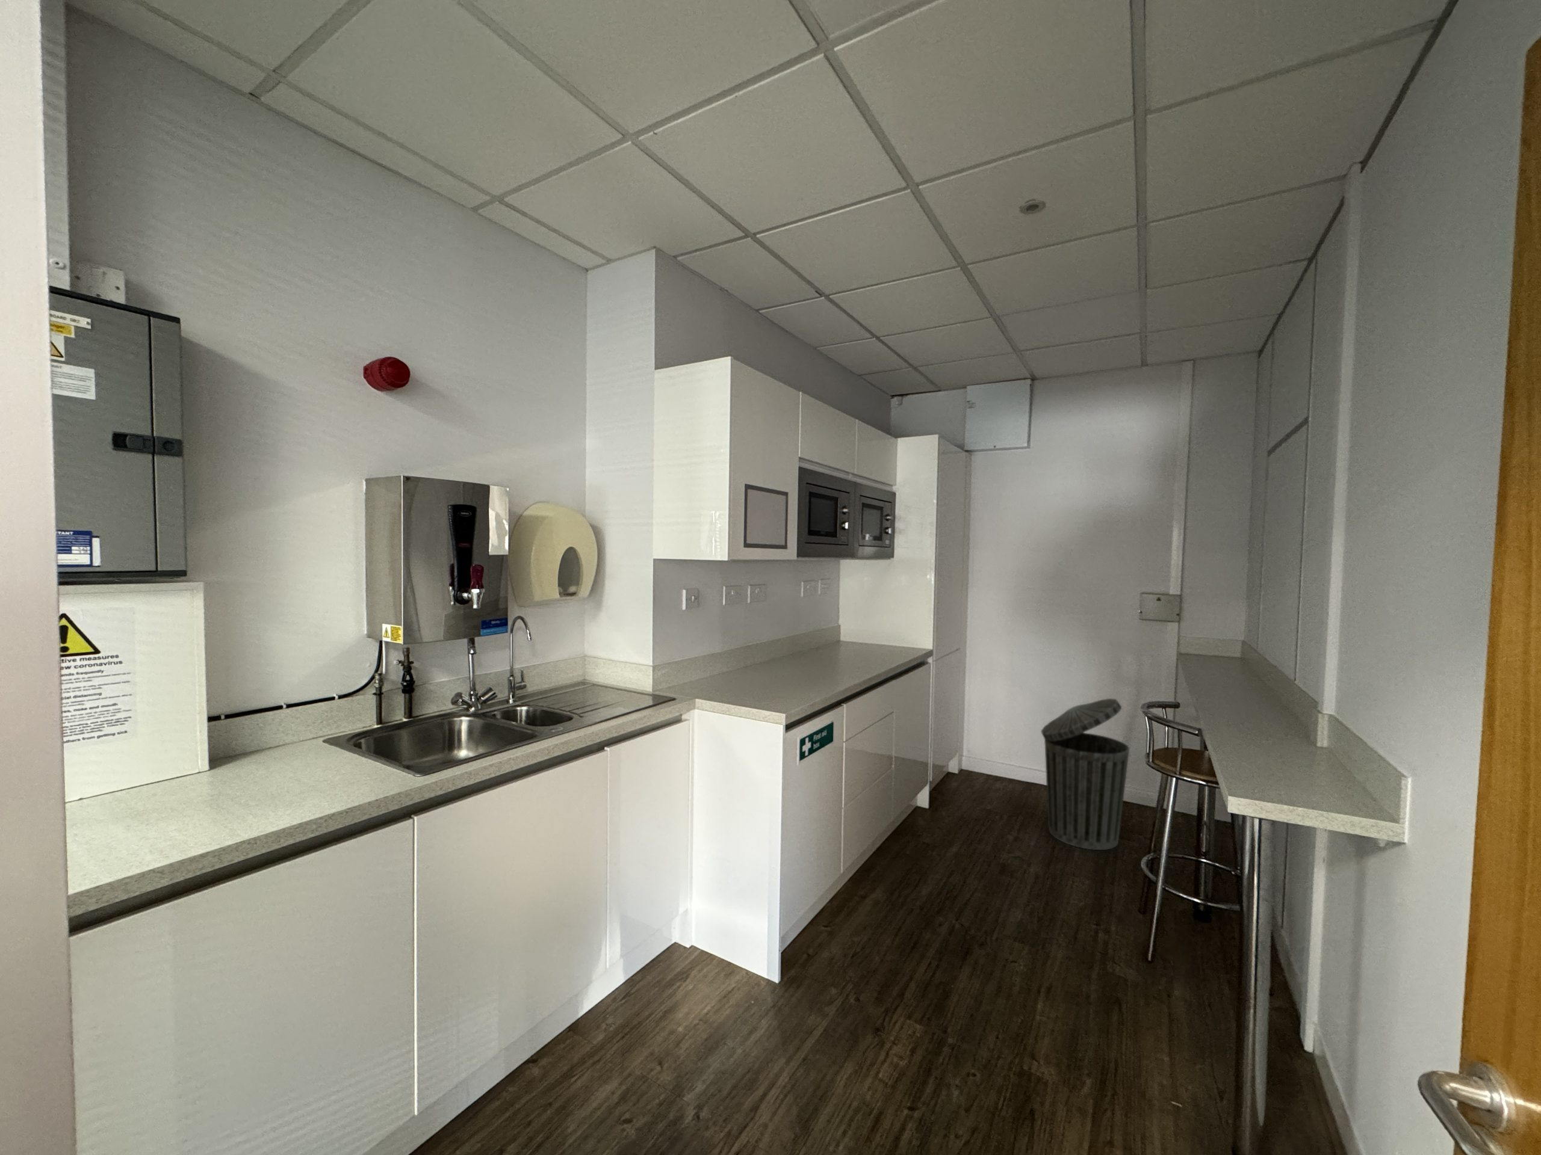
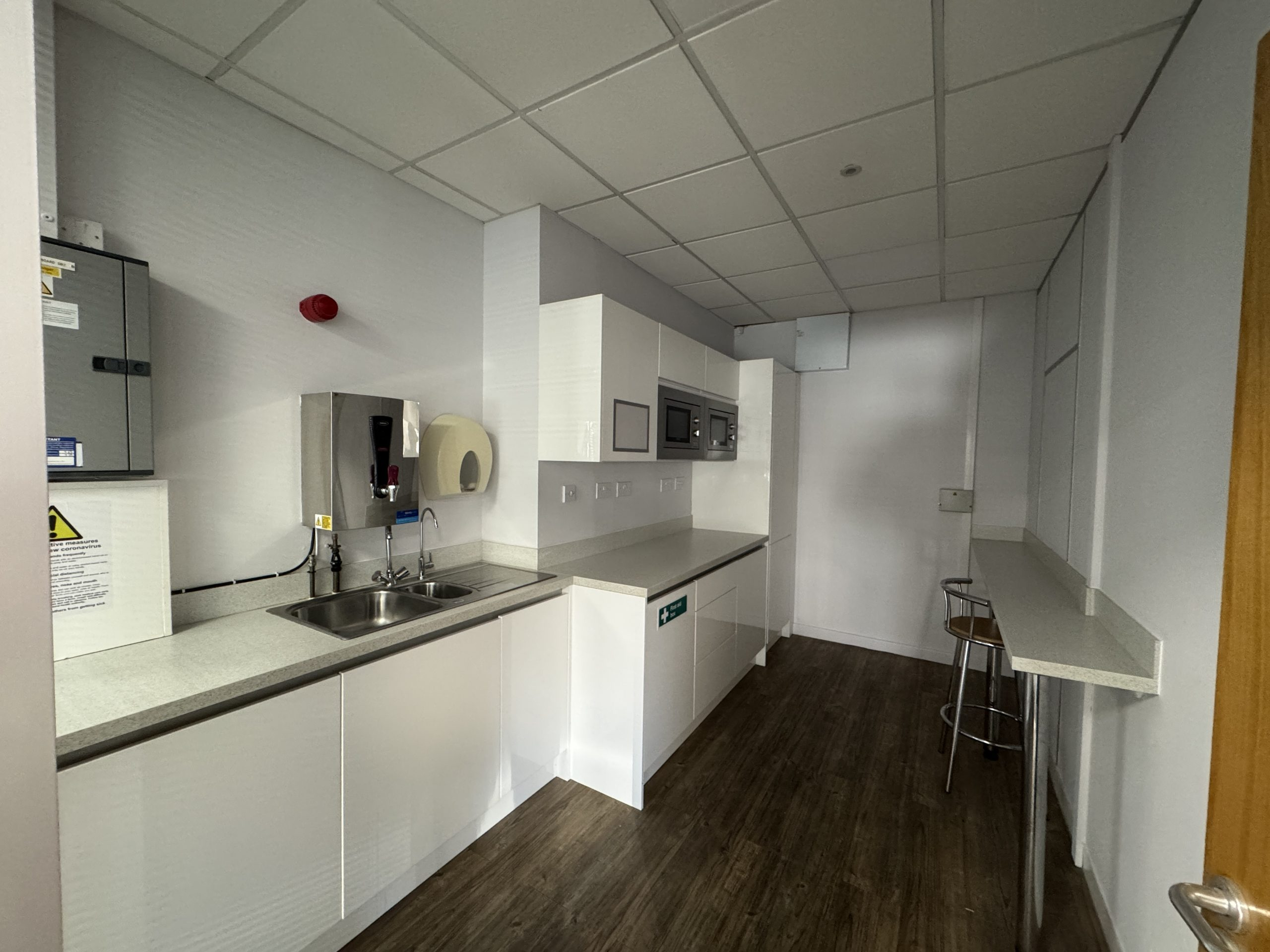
- trash can (1082, 766)
